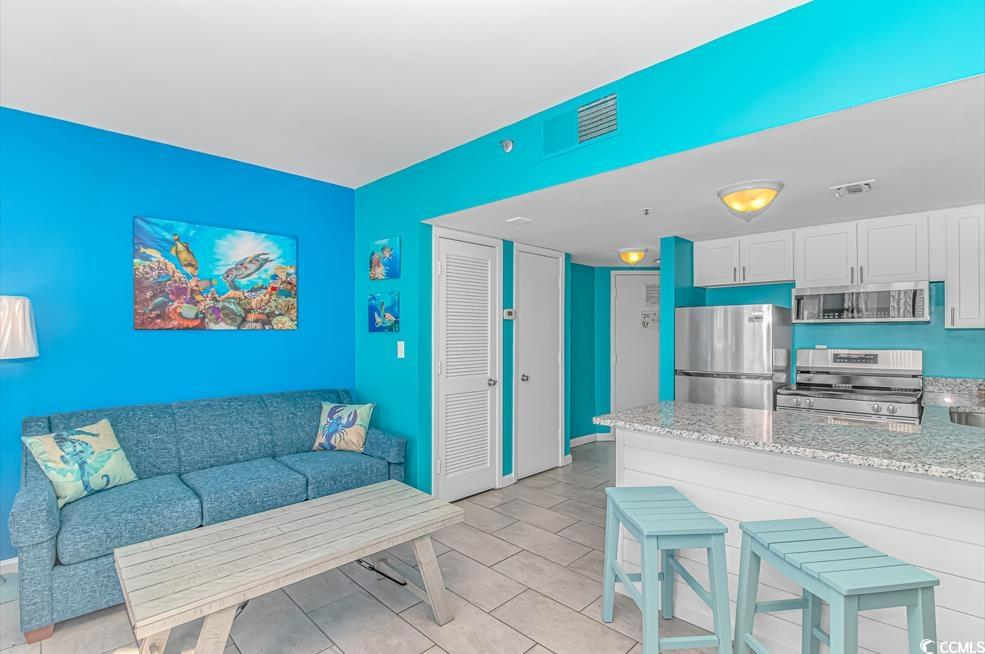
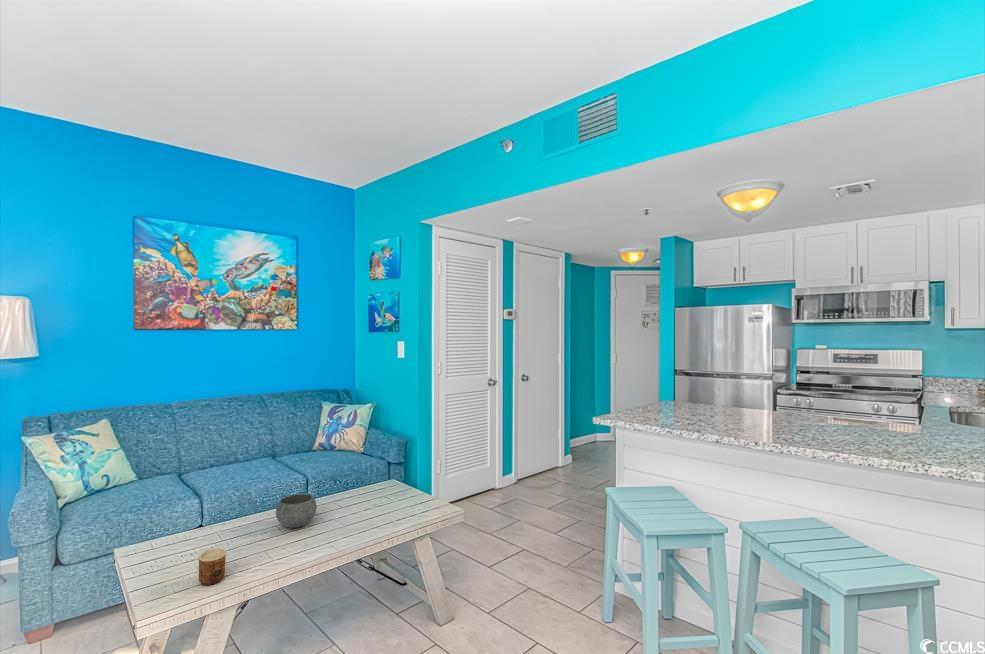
+ cup (212, 567)
+ bowl (296, 511)
